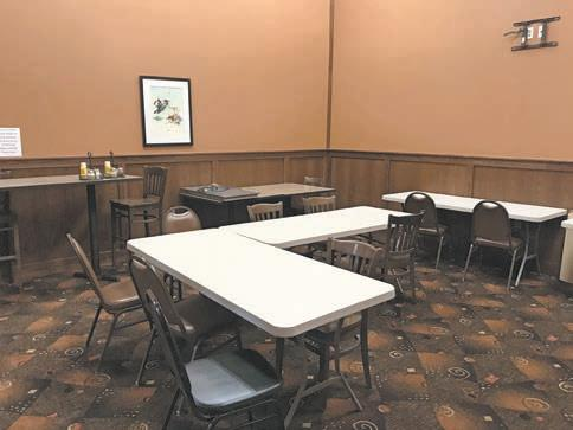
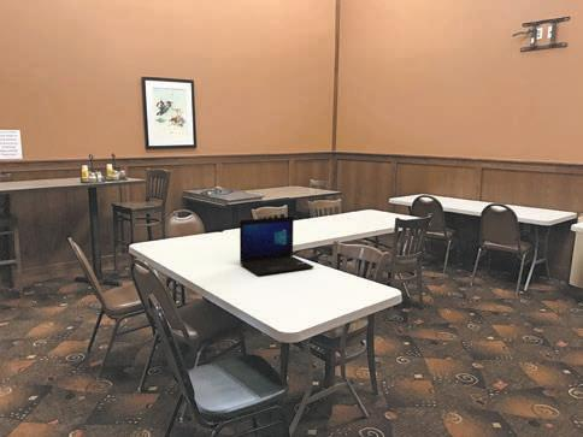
+ laptop (276, 243)
